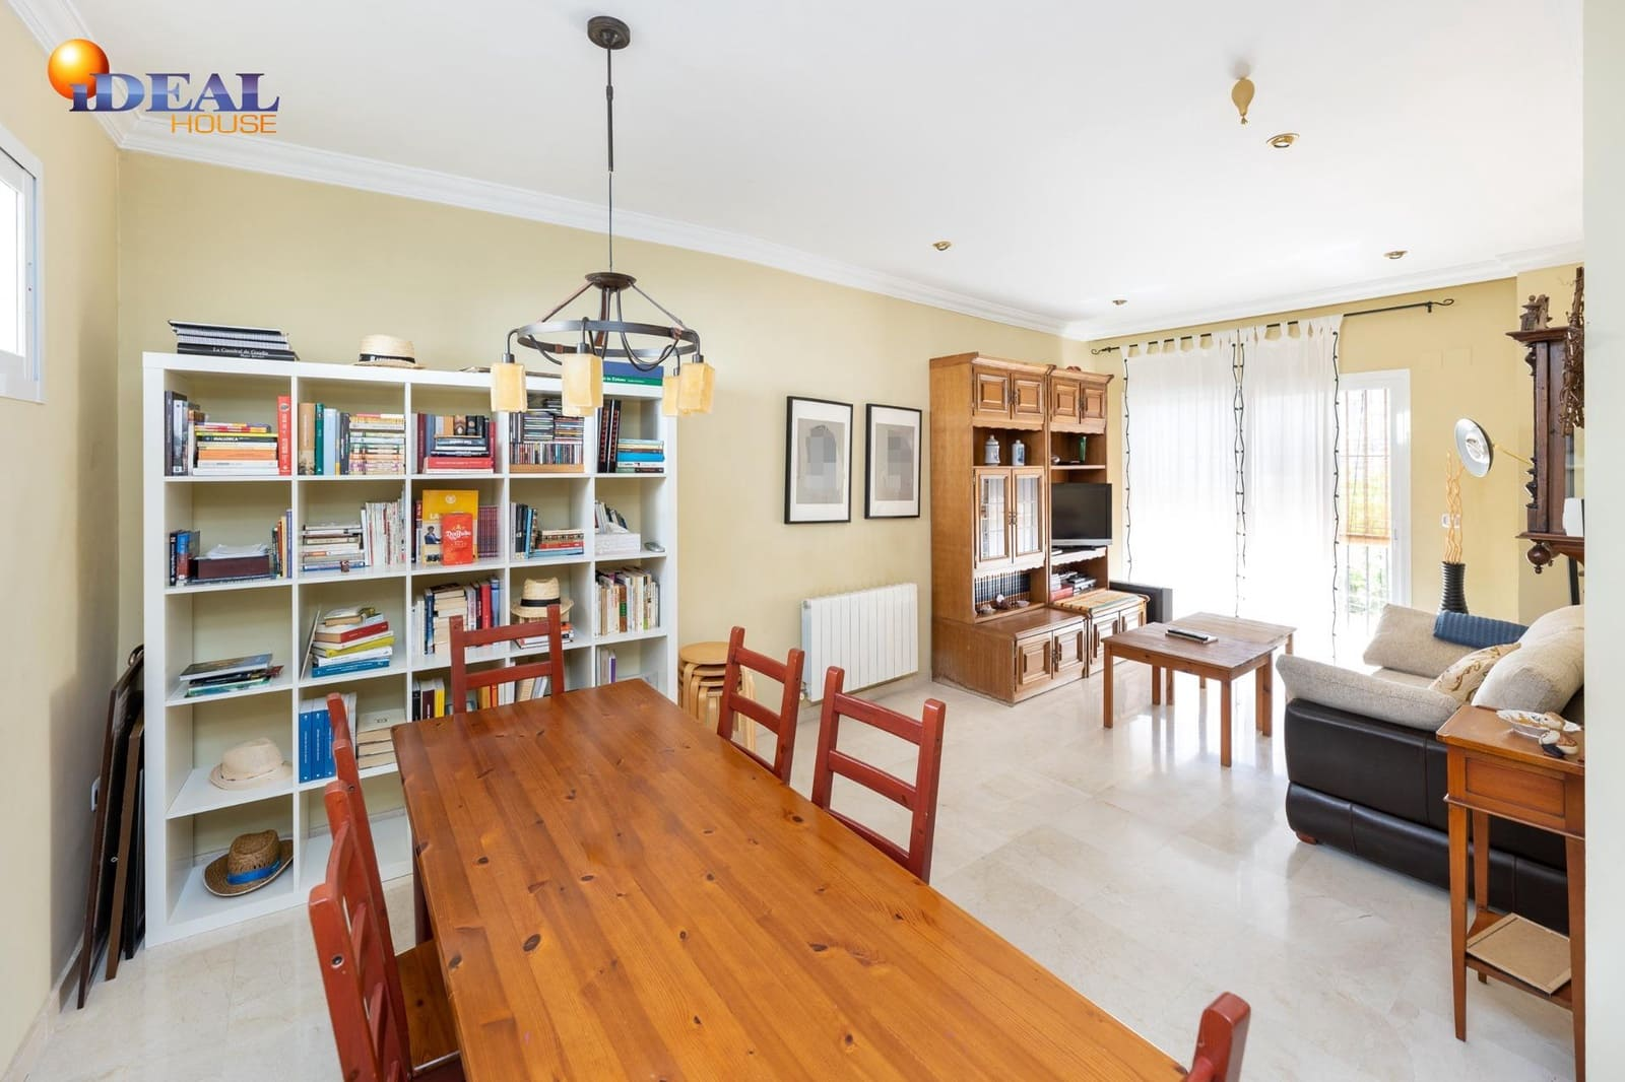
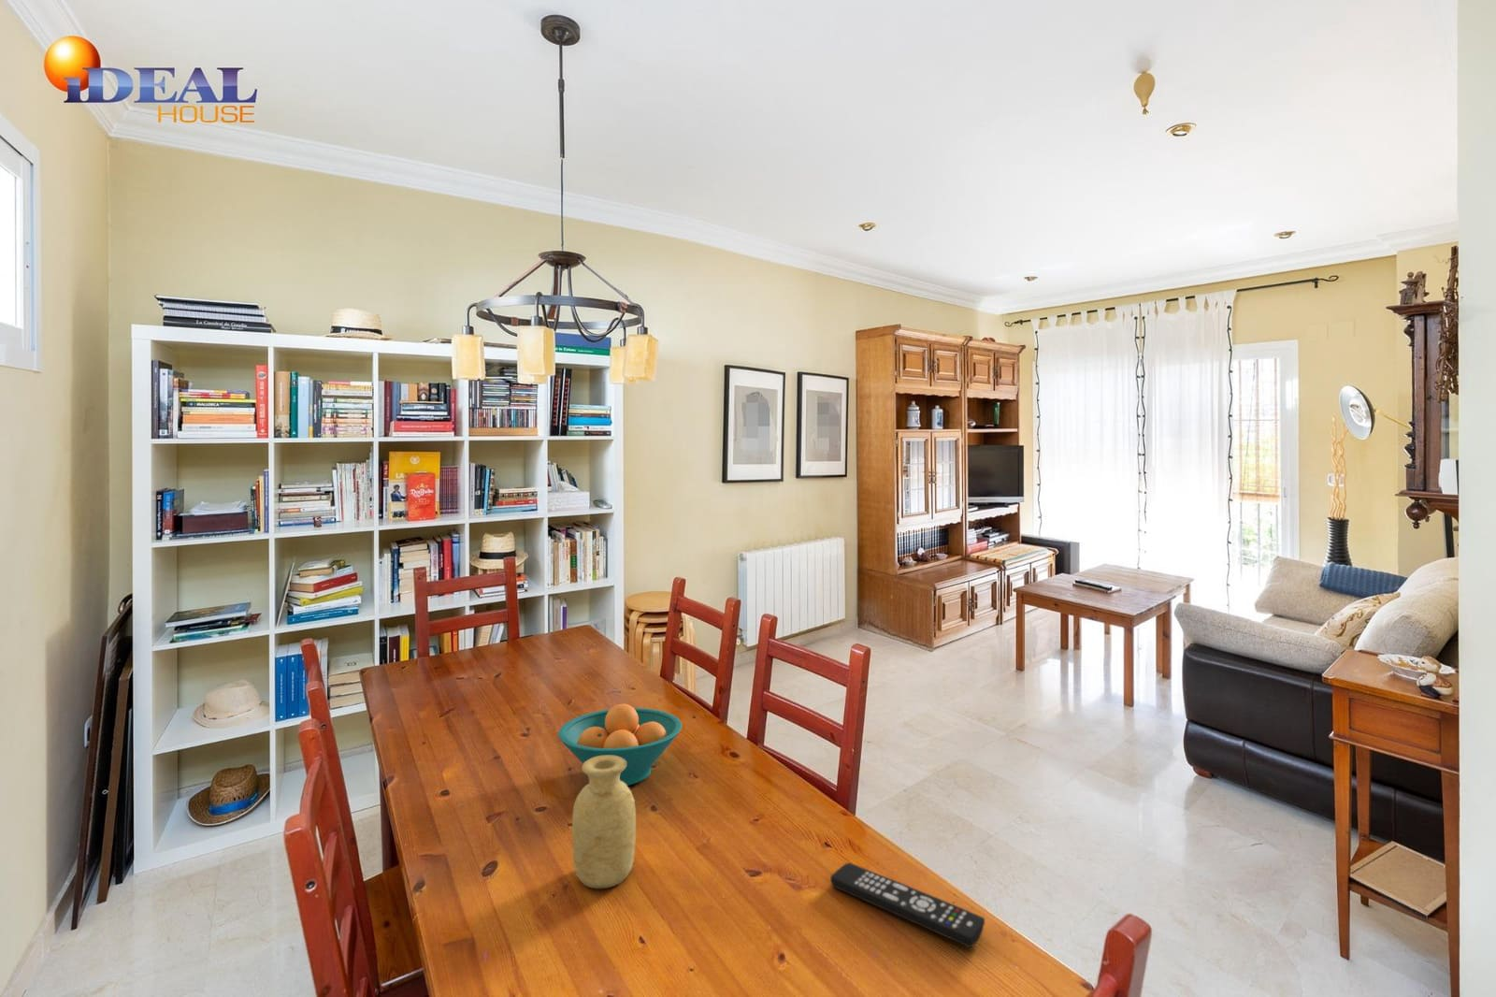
+ remote control (903, 901)
+ vase (604, 818)
+ fruit bowl (621, 740)
